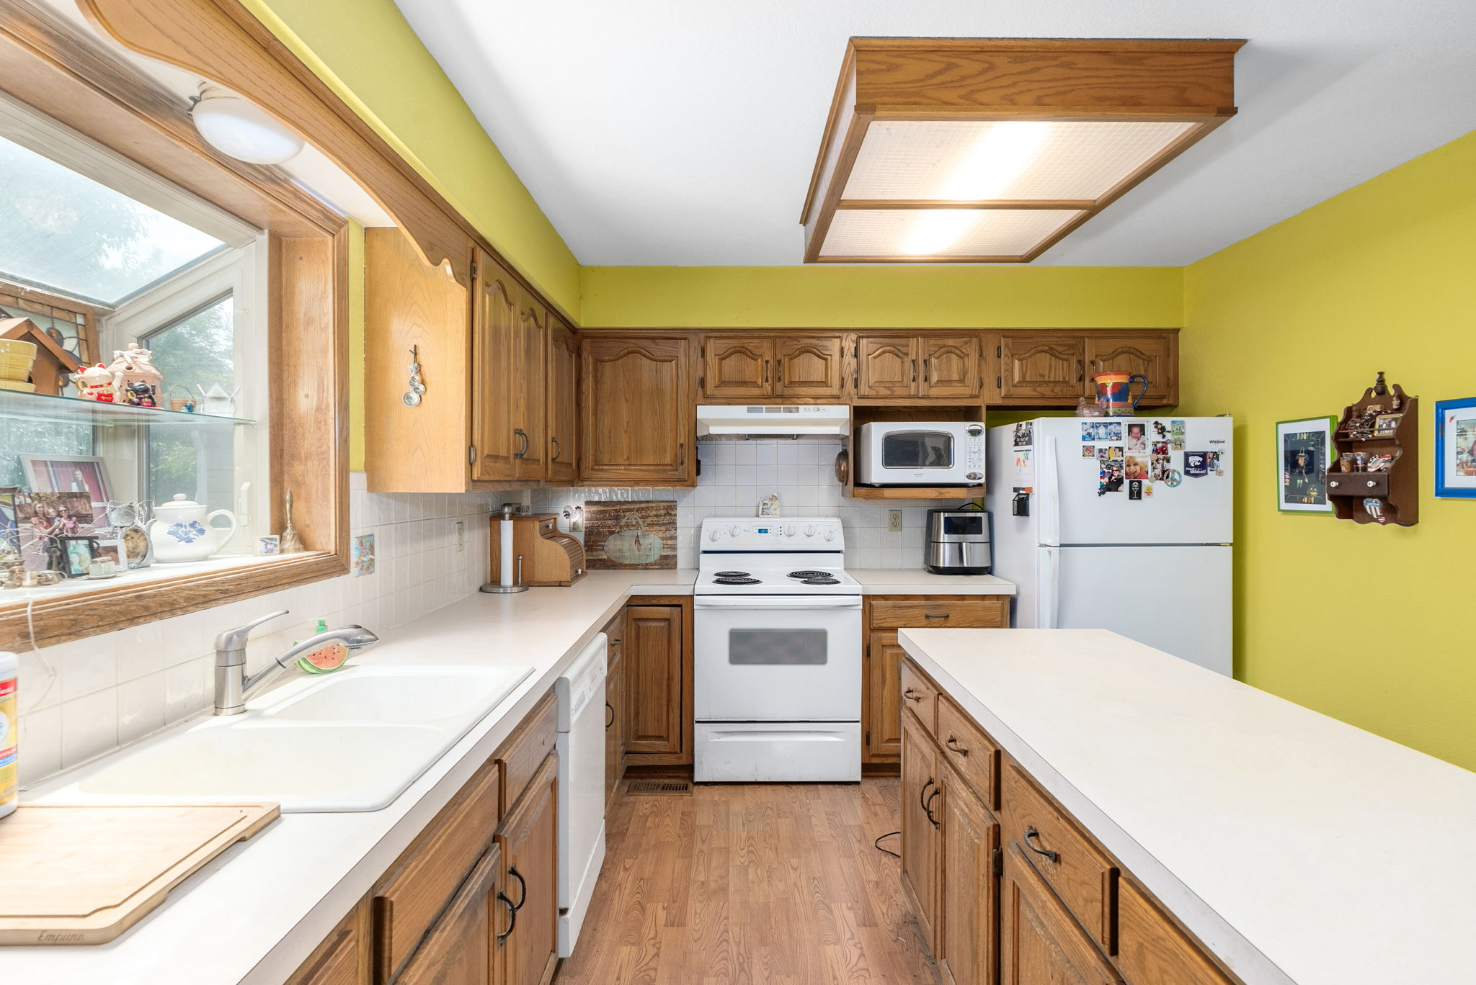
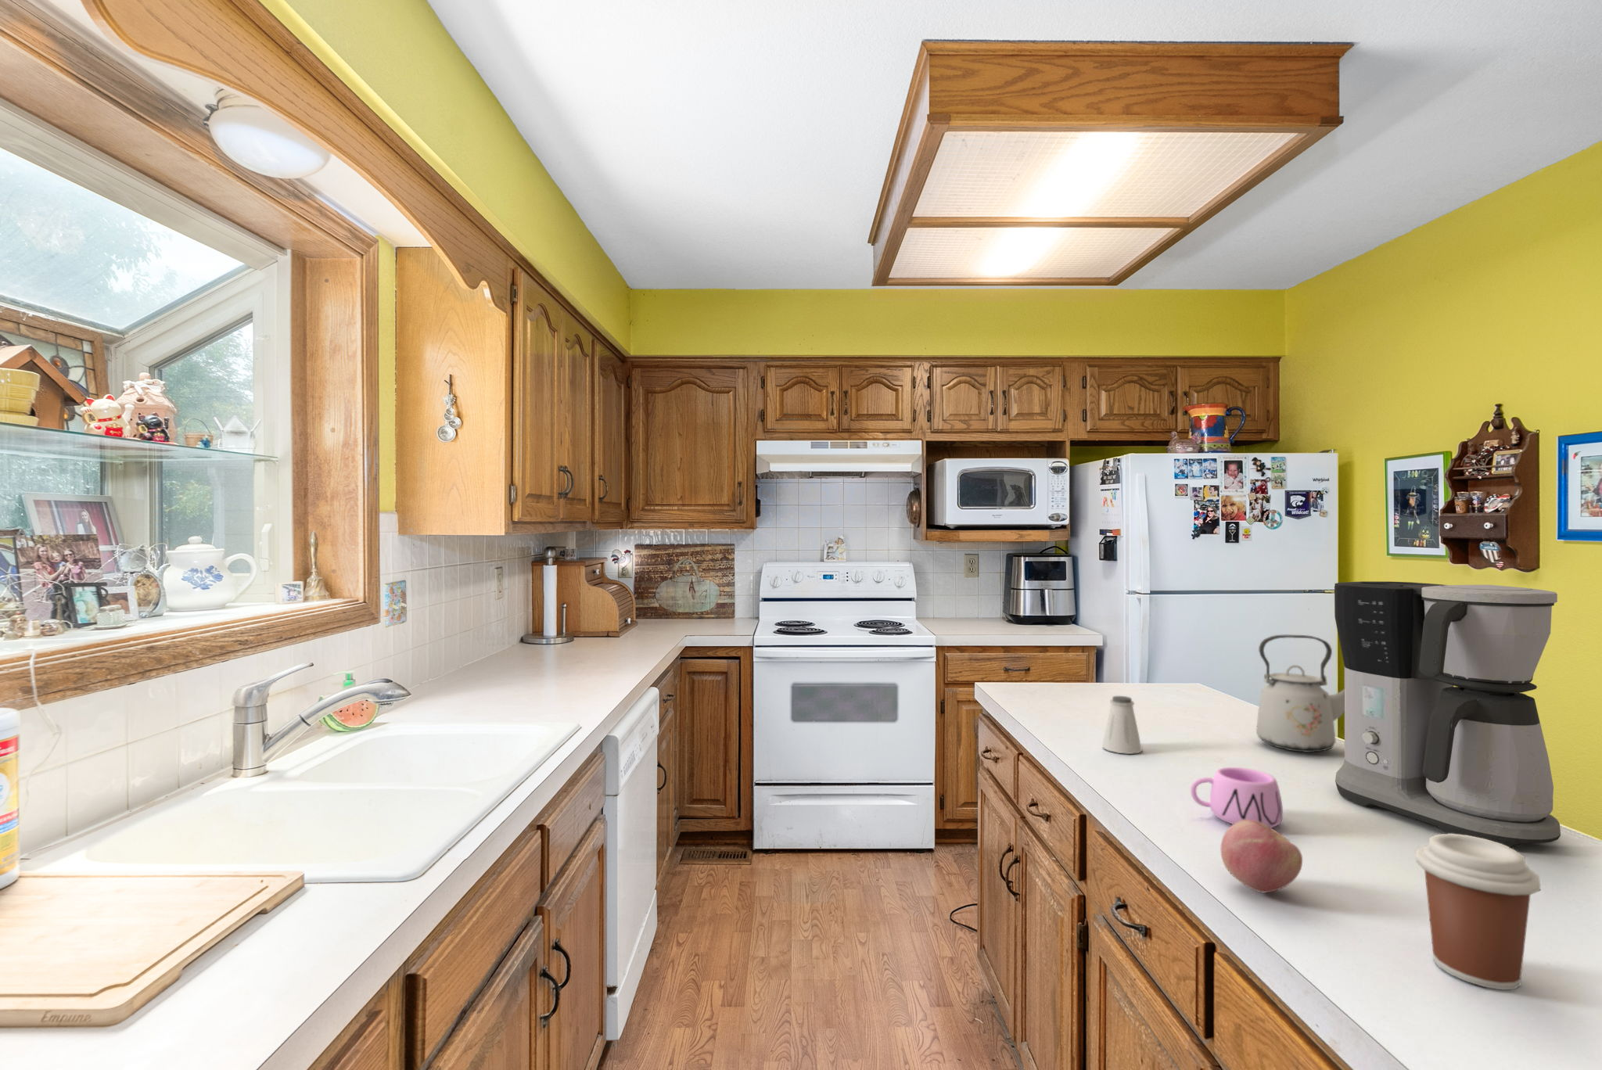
+ saltshaker (1122, 722)
+ mug (1236, 795)
+ coffee maker (1427, 700)
+ coffee cup (1475, 908)
+ apple (1261, 855)
+ kettle (1308, 690)
